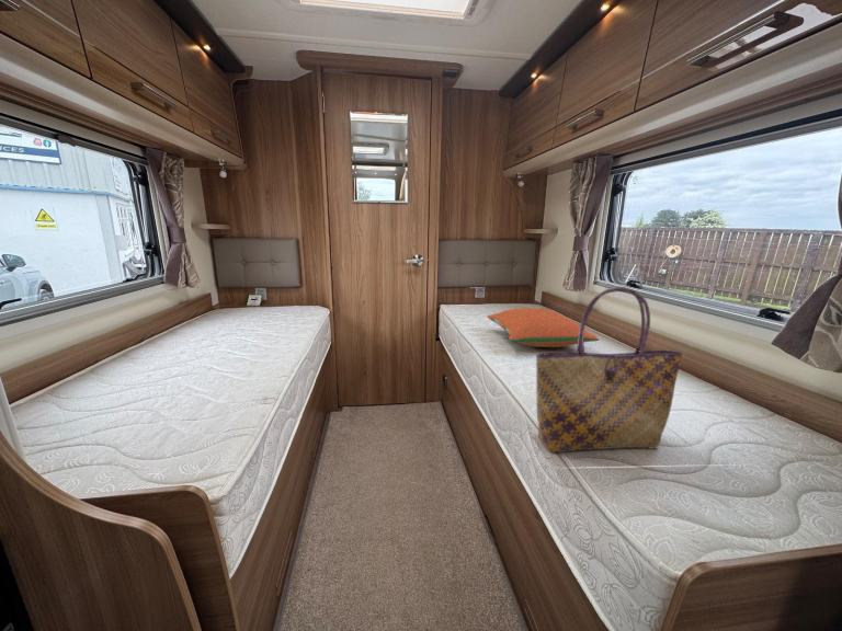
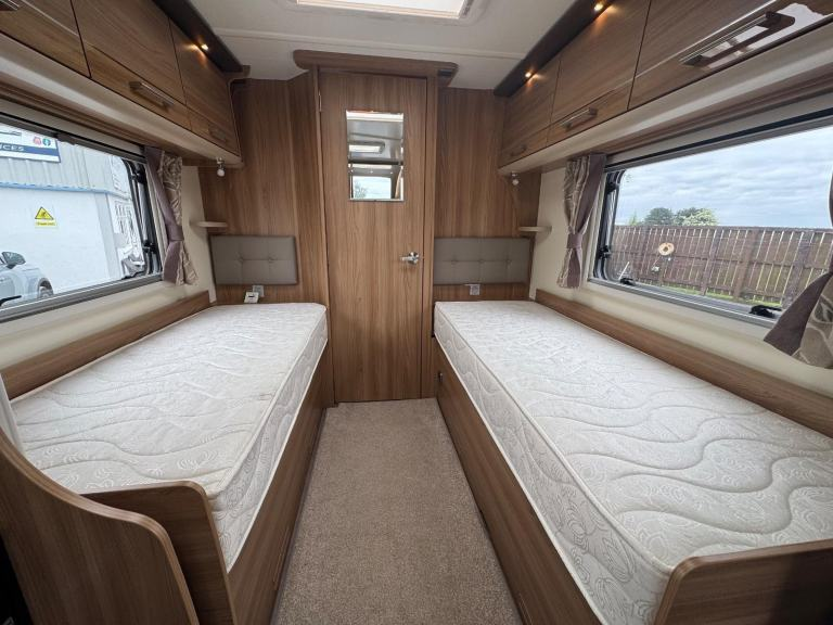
- tote bag (608, 368)
- pillow (536, 326)
